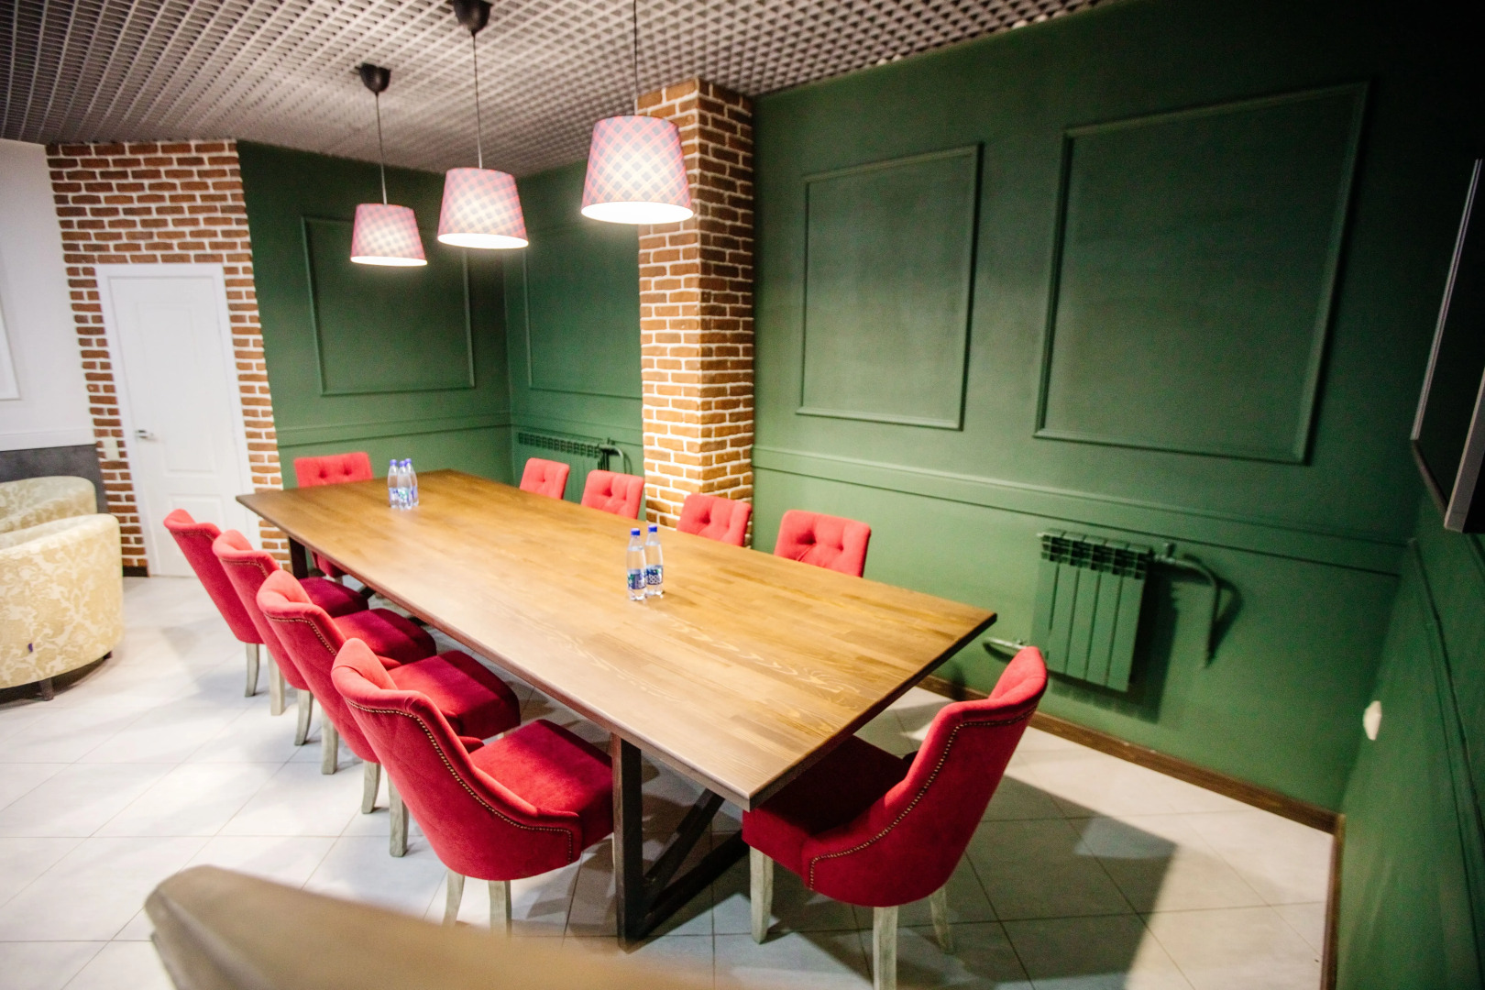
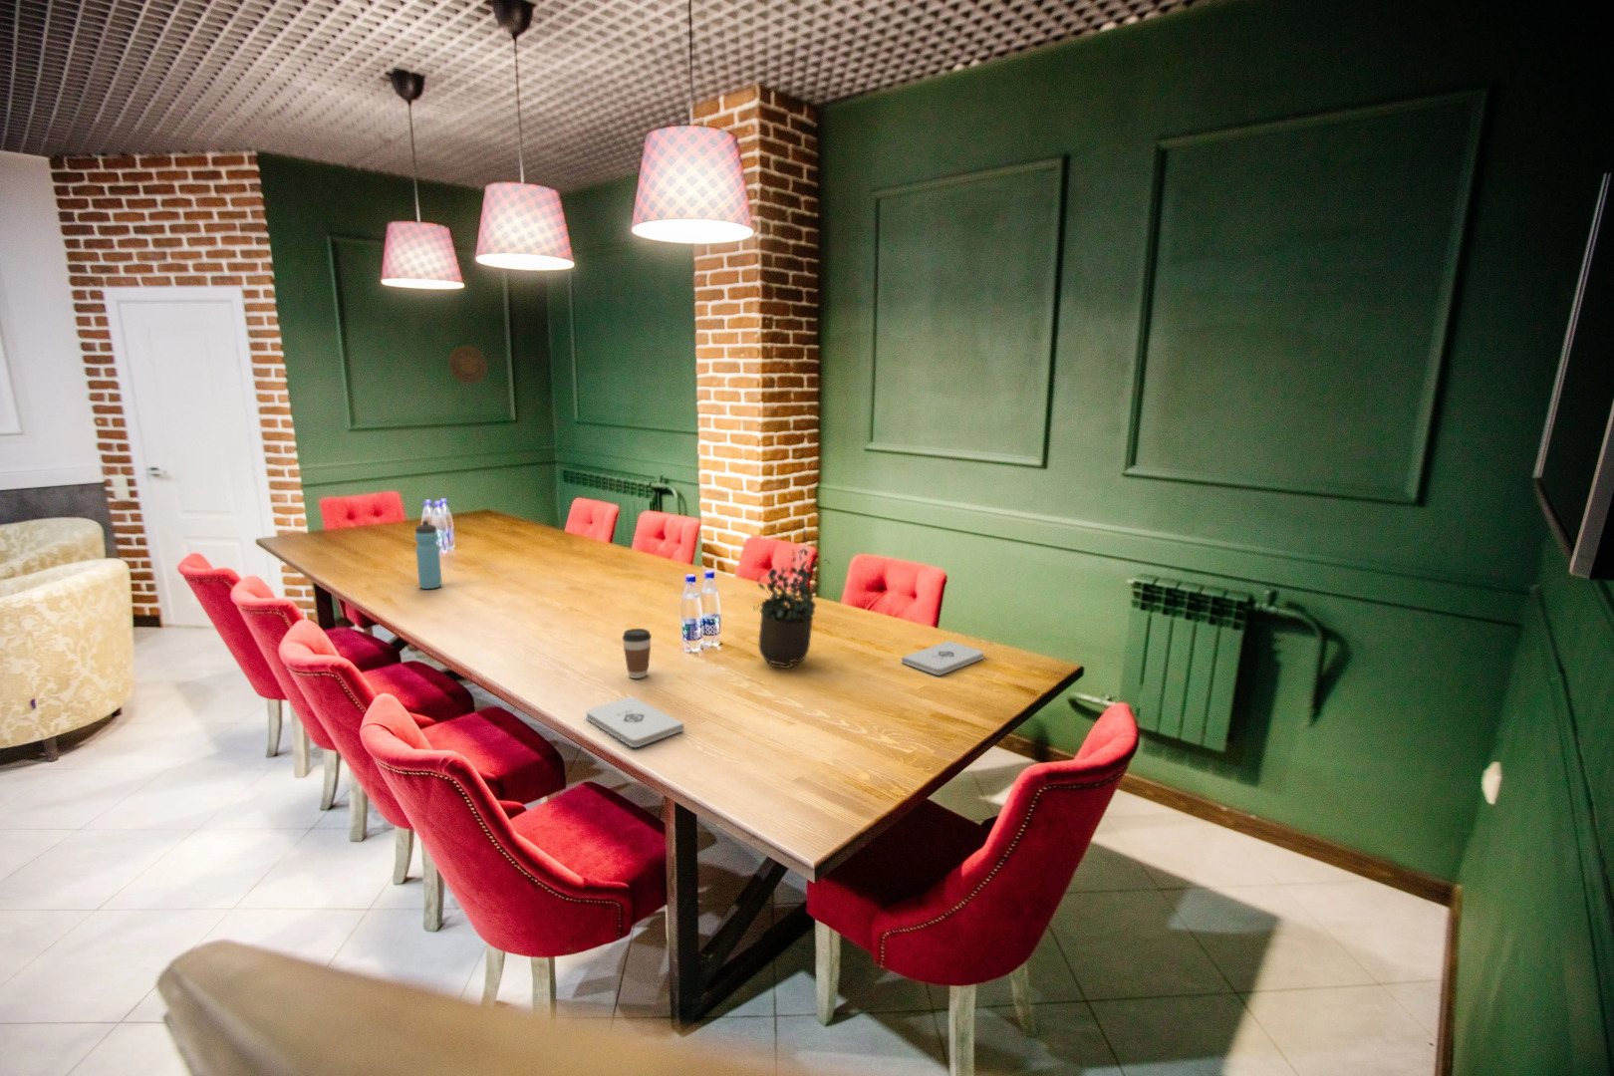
+ potted plant (793, 599)
+ water bottle (428, 554)
+ decorative plate (468, 365)
+ notepad (633, 721)
+ coffee cup (636, 652)
+ notepad (944, 657)
